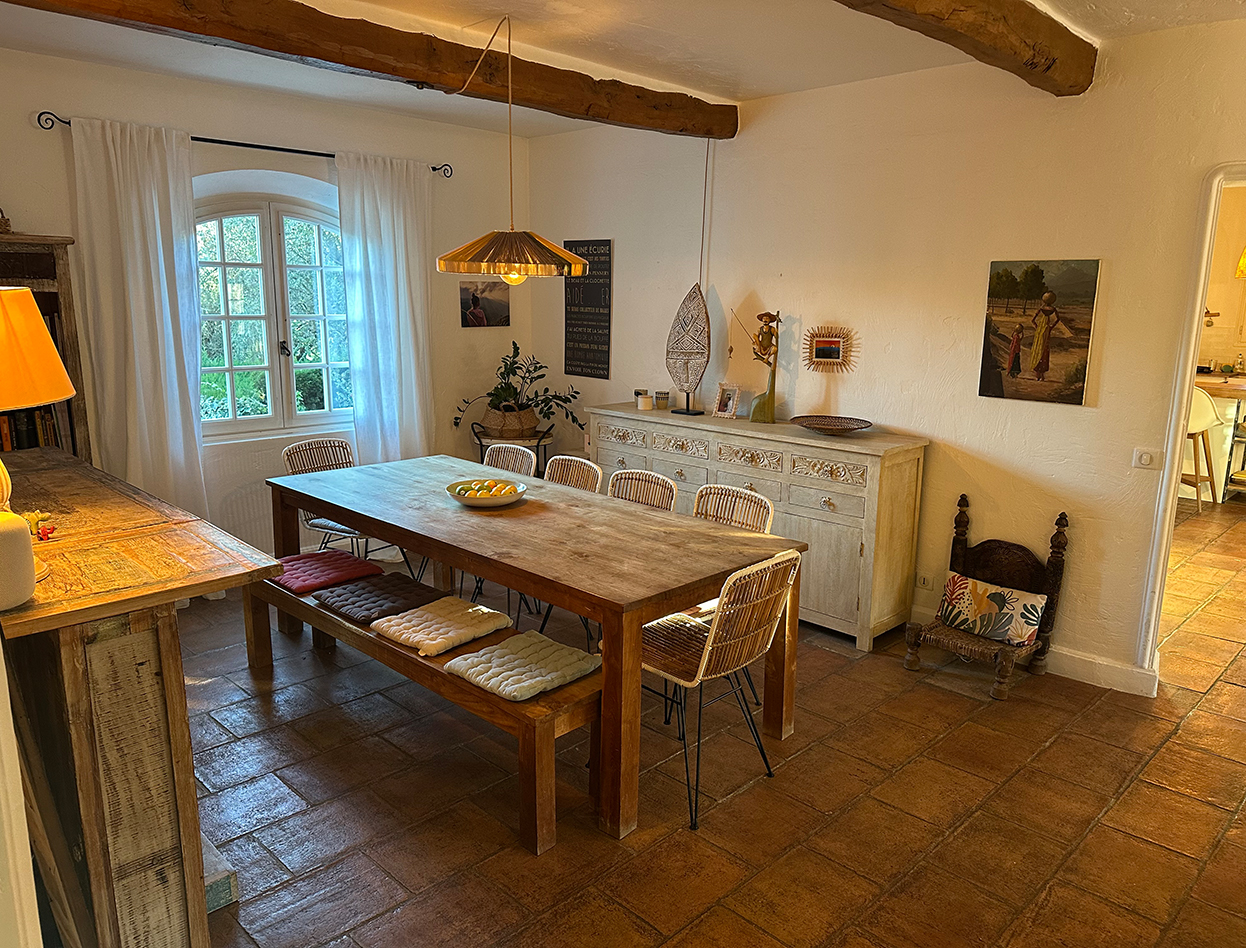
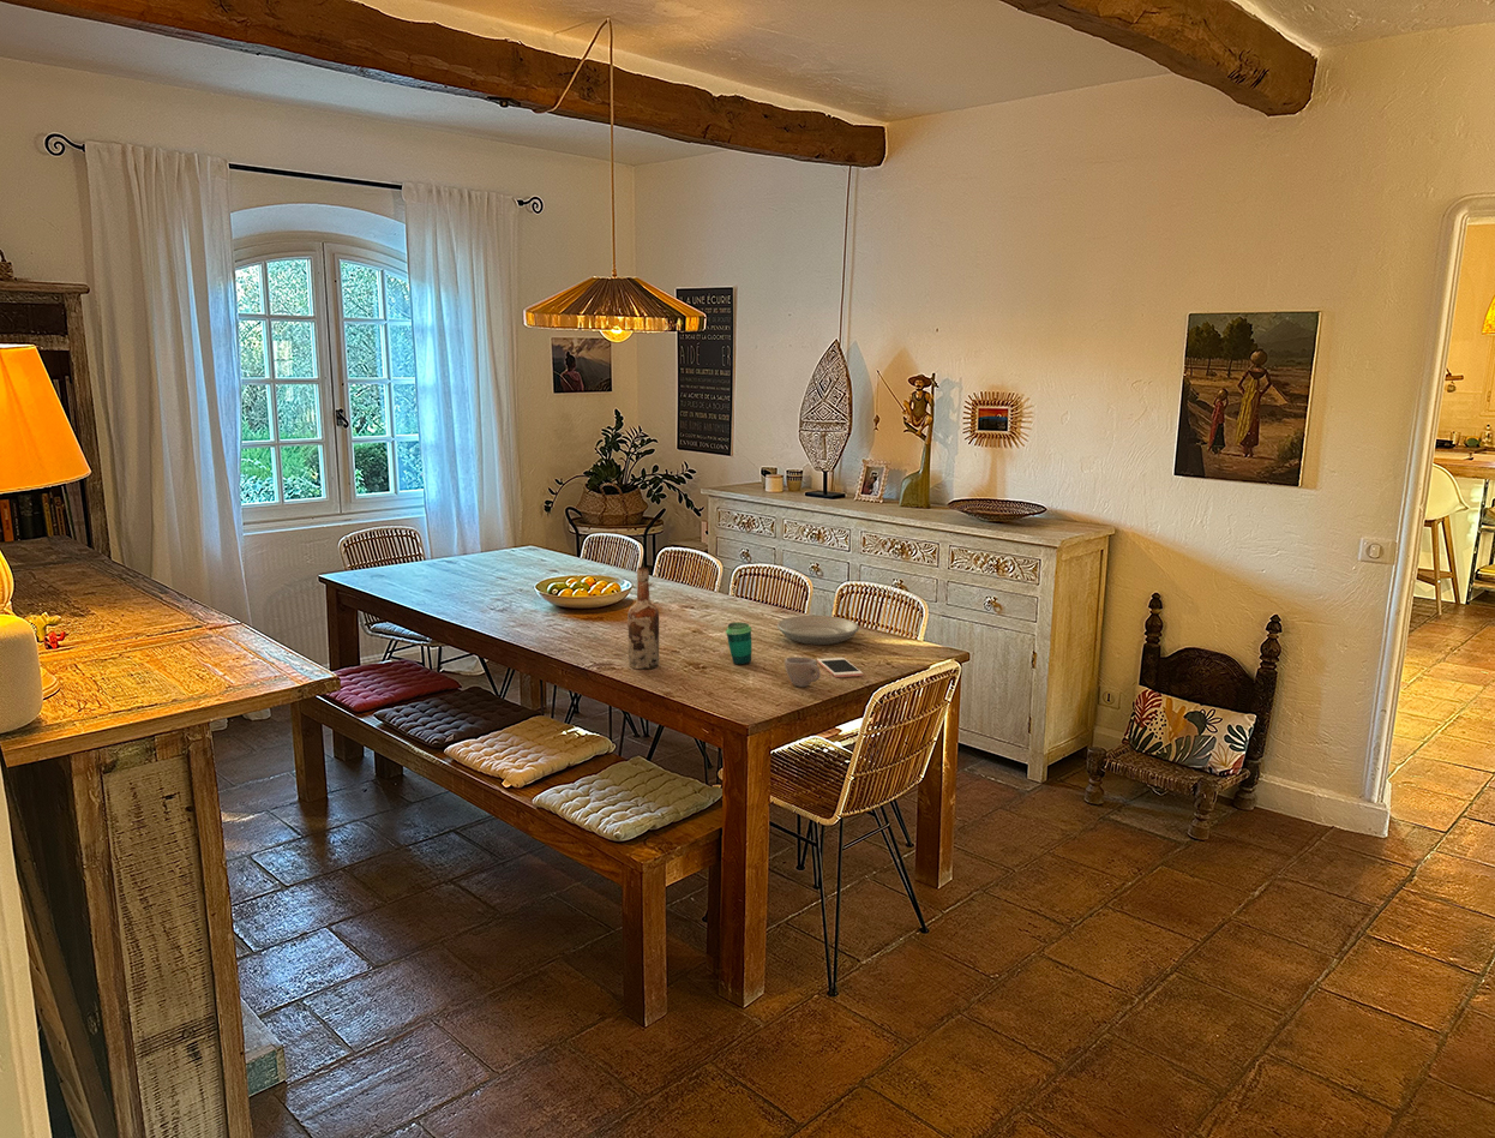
+ cup (804, 672)
+ cell phone (839, 666)
+ plate (817, 630)
+ wine bottle (643, 617)
+ cup (738, 643)
